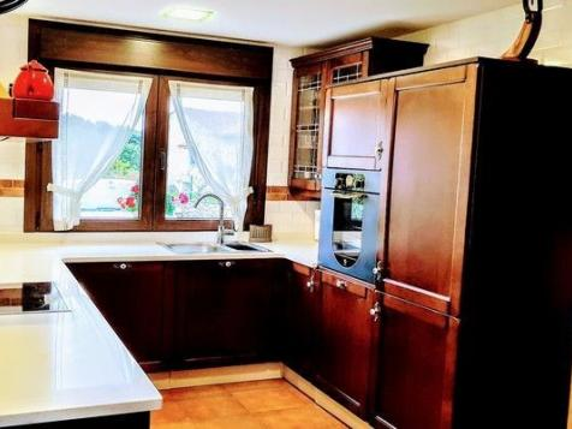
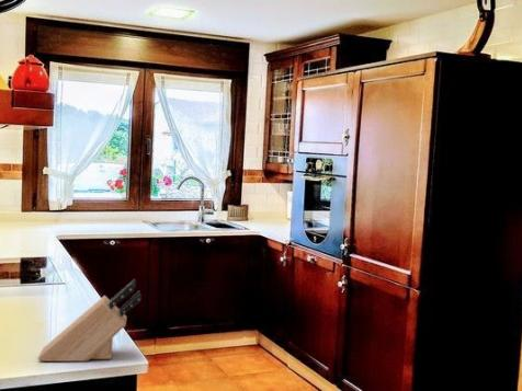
+ knife block (91, 318)
